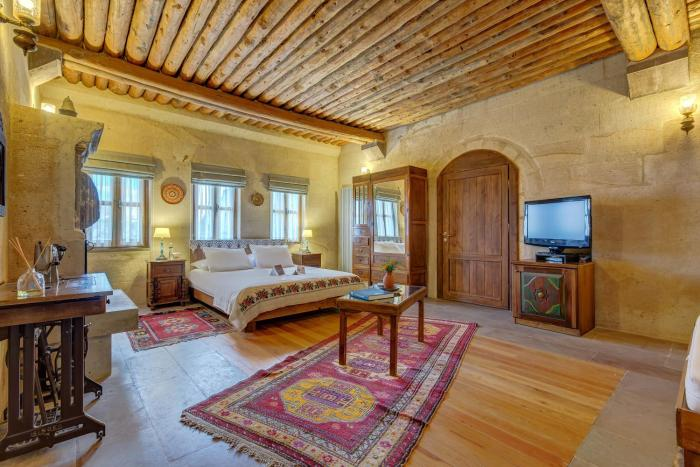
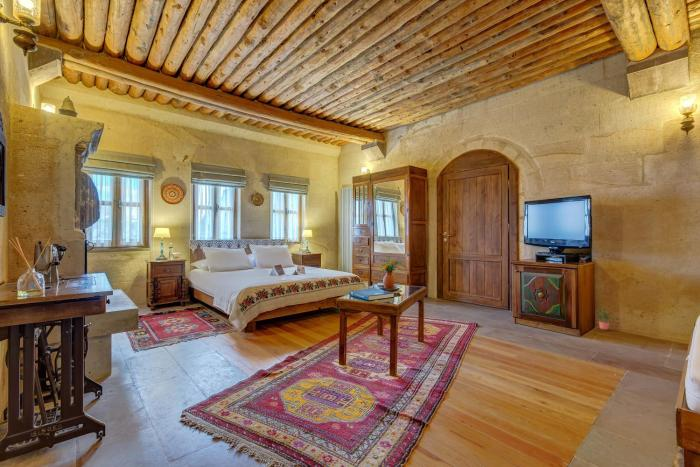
+ potted plant (607, 318)
